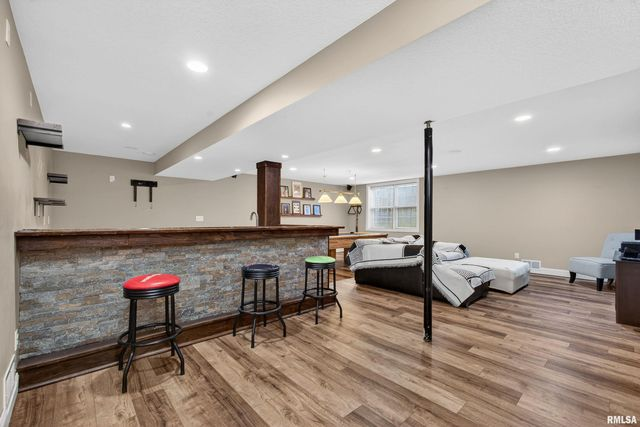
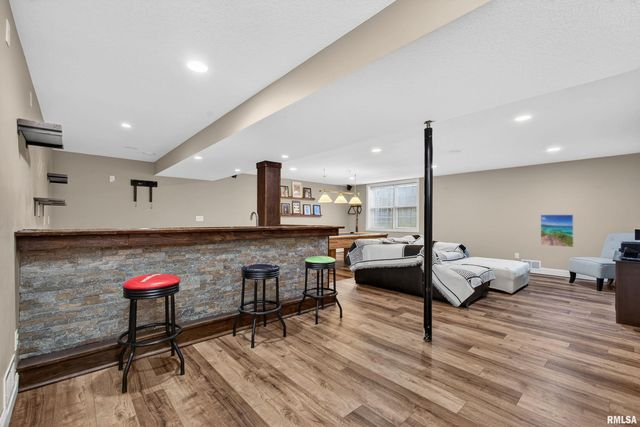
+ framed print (556, 230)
